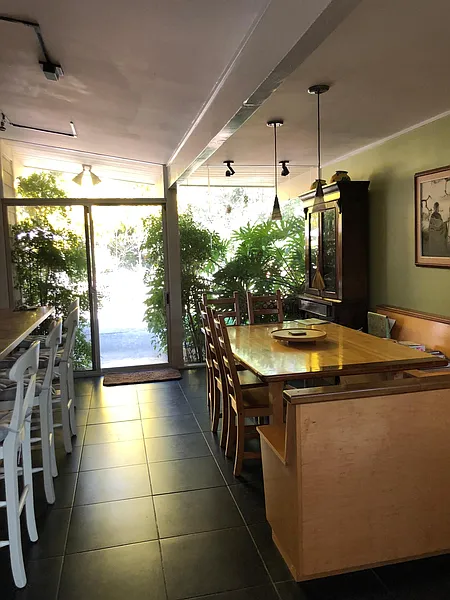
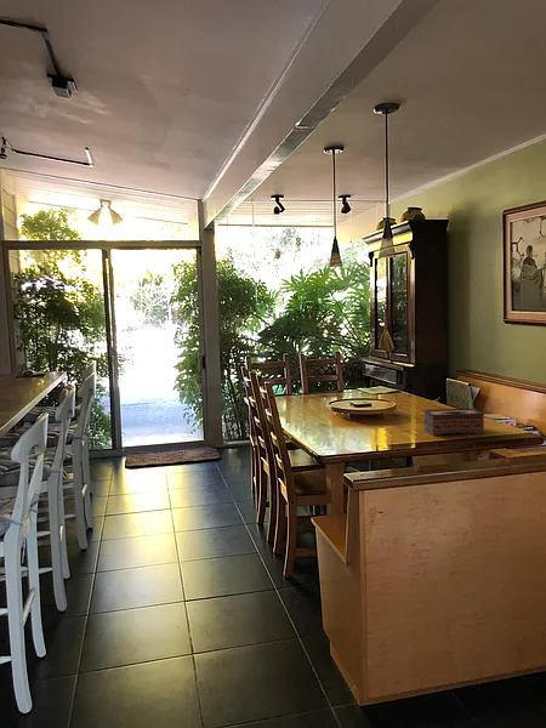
+ tissue box (453, 421)
